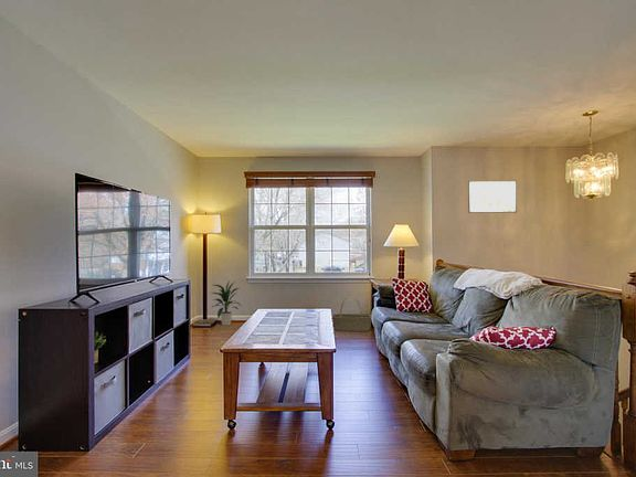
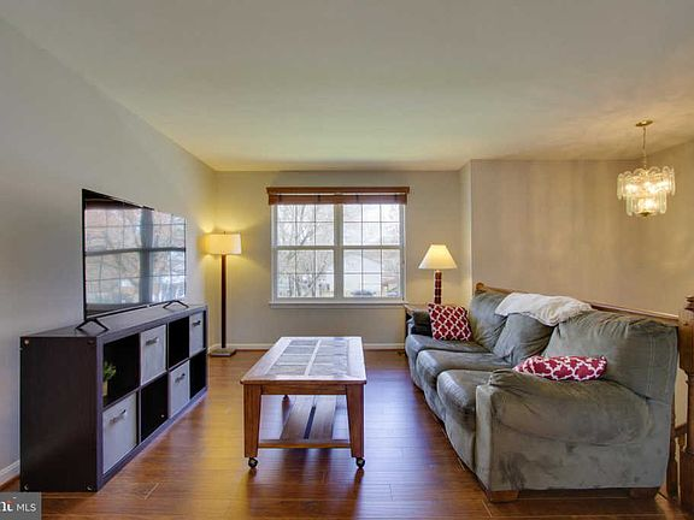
- indoor plant (224, 301)
- basket (351, 314)
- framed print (492, 197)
